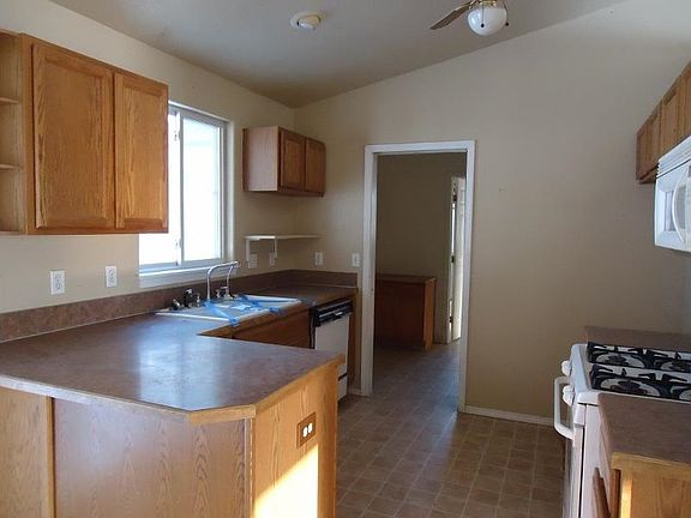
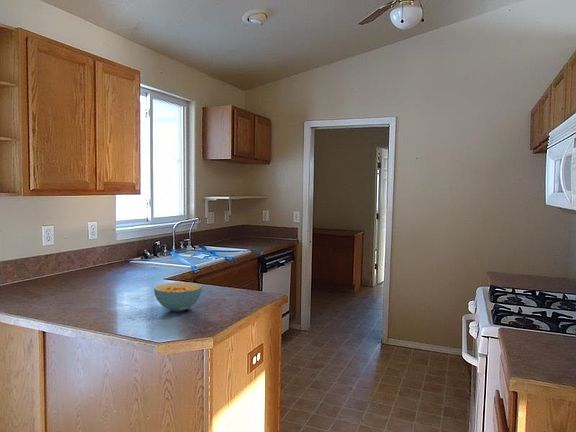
+ cereal bowl (178, 298)
